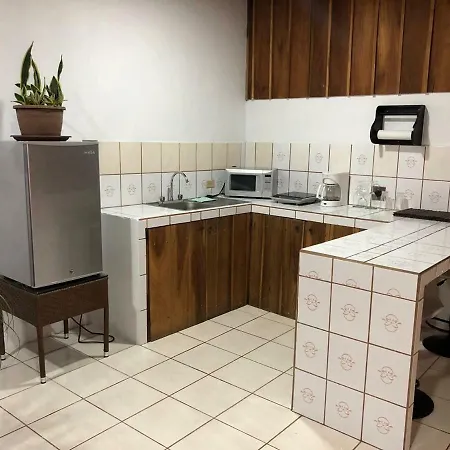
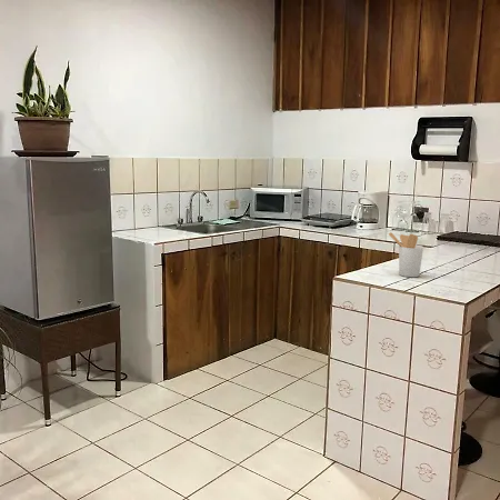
+ utensil holder (403, 253)
